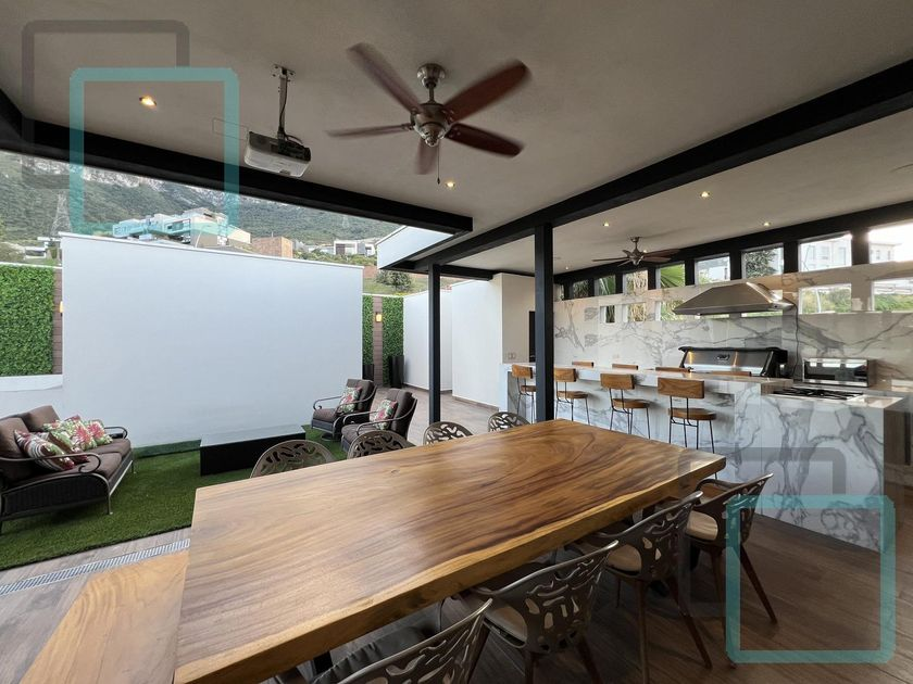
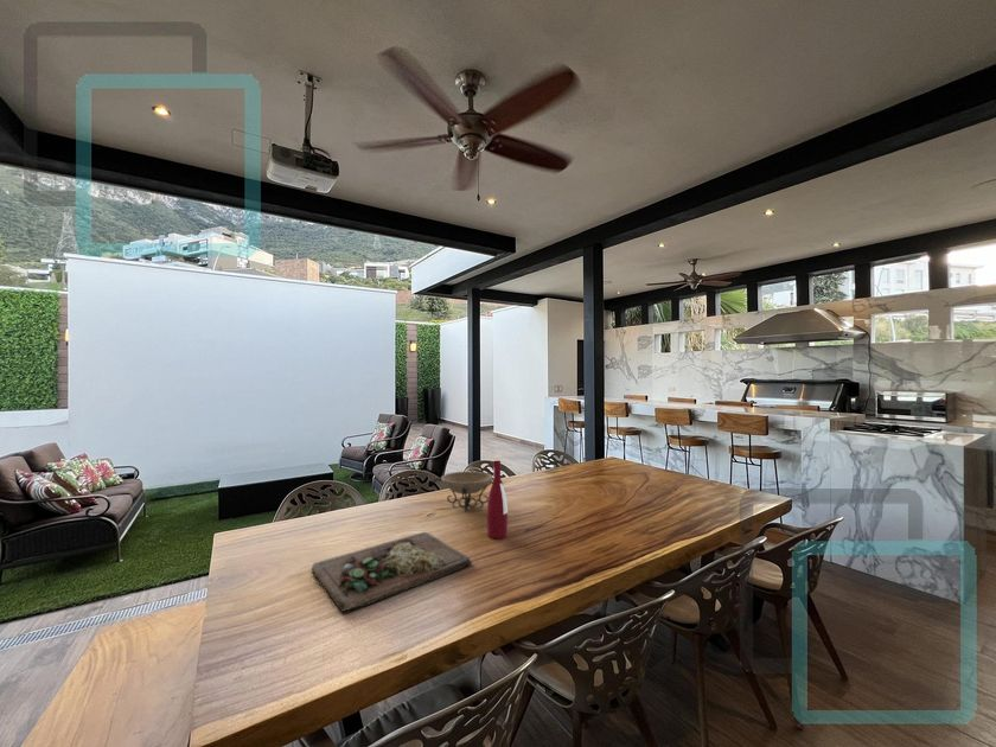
+ alcohol (497, 498)
+ cutting board (392, 556)
+ decorative bowl (467, 492)
